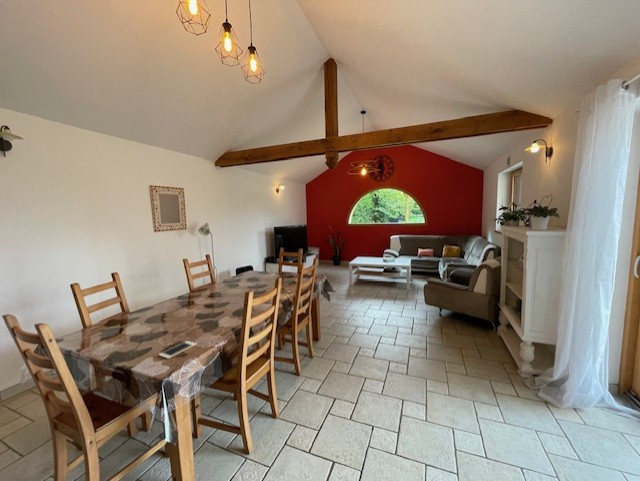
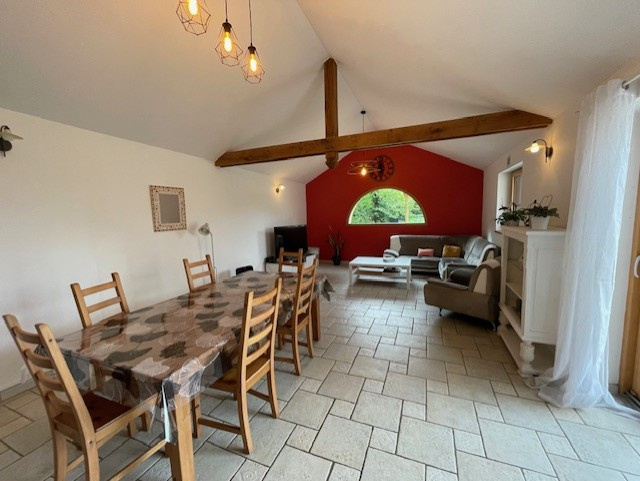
- cell phone (178, 349)
